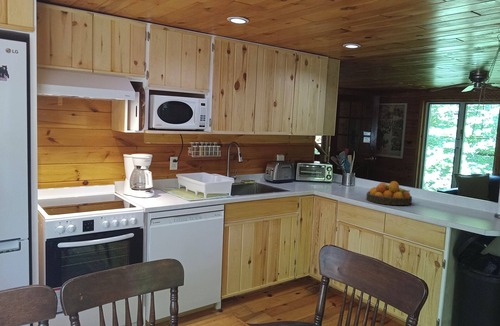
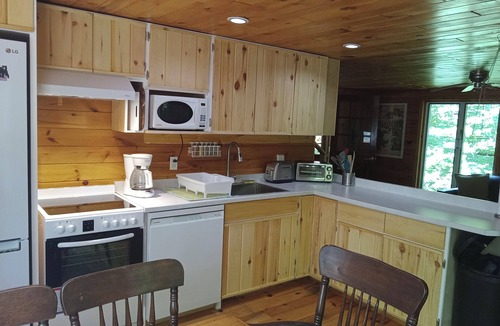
- fruit bowl (389, 191)
